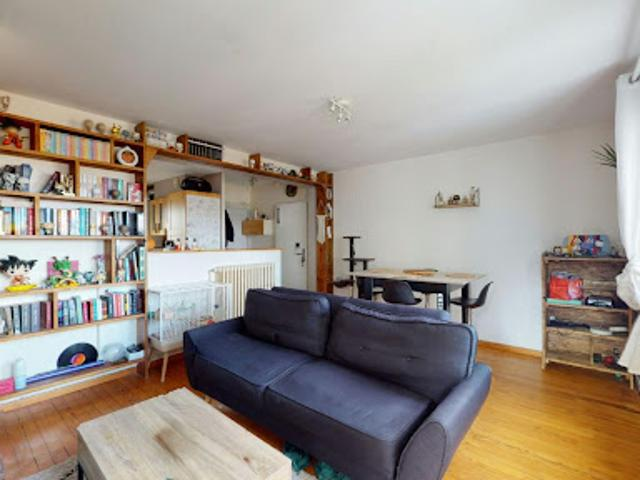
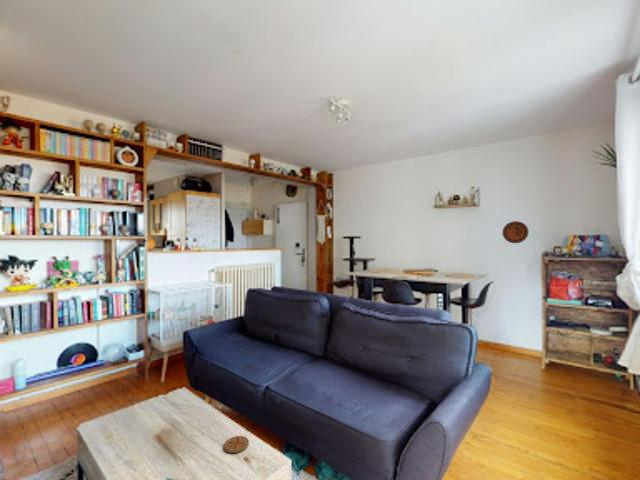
+ decorative plate (515, 232)
+ coaster (236, 444)
